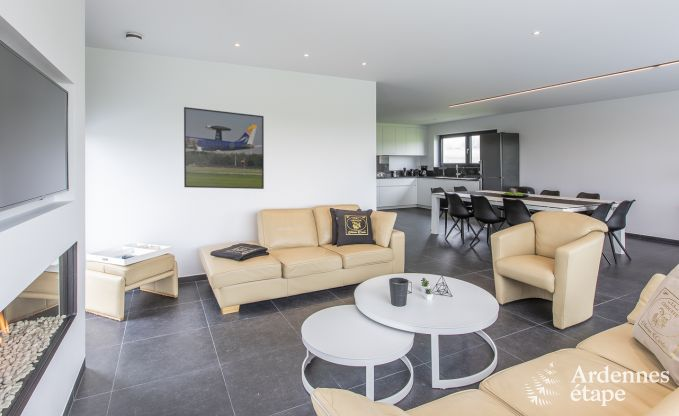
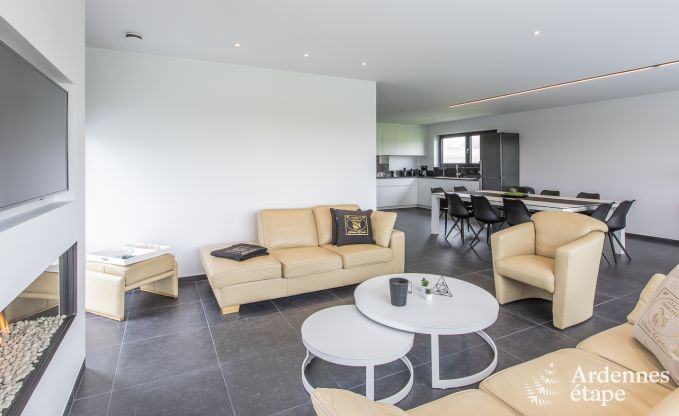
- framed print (225, 150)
